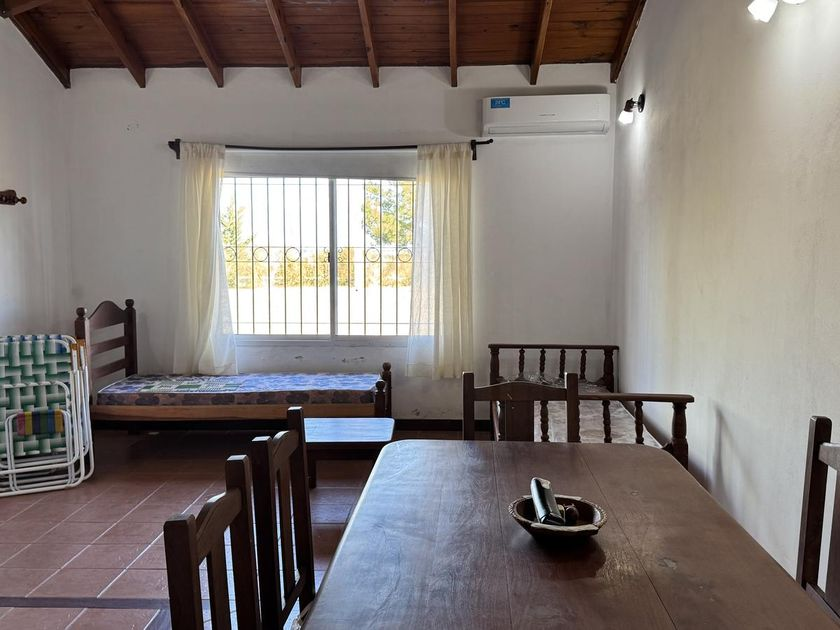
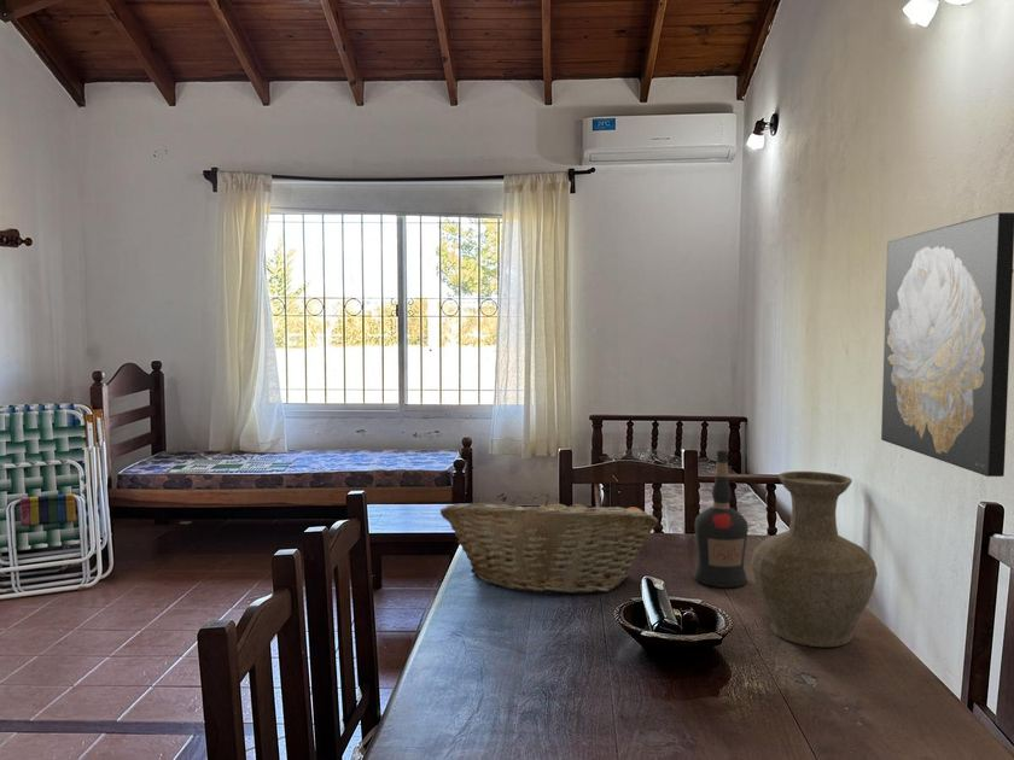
+ liquor bottle (721, 514)
+ vase (812, 555)
+ wall art (938, 343)
+ fruit basket (547, 533)
